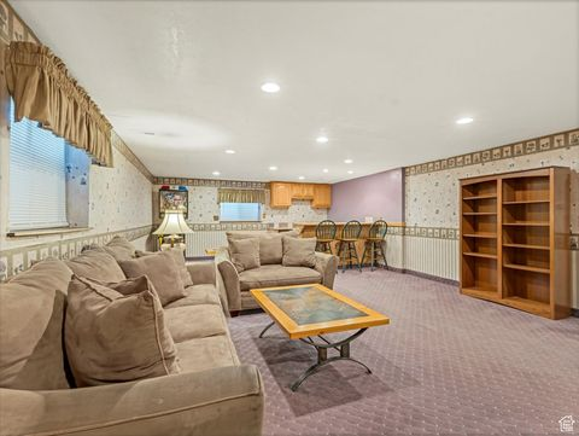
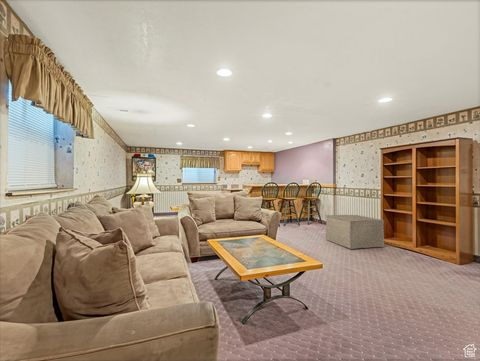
+ ottoman (353, 230)
